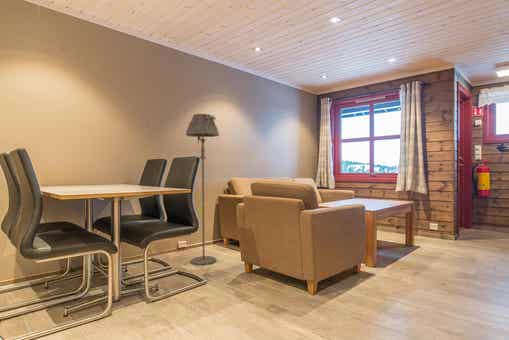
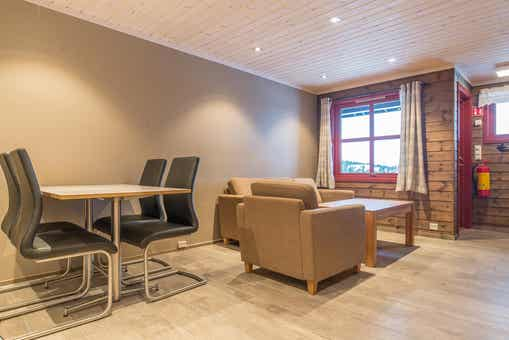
- floor lamp (202, 188)
